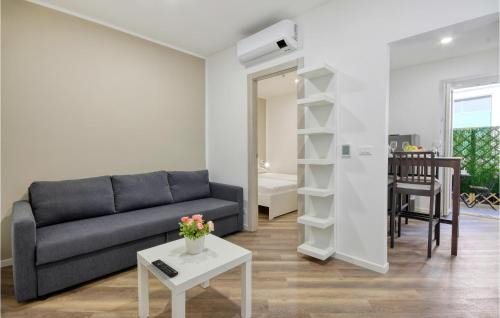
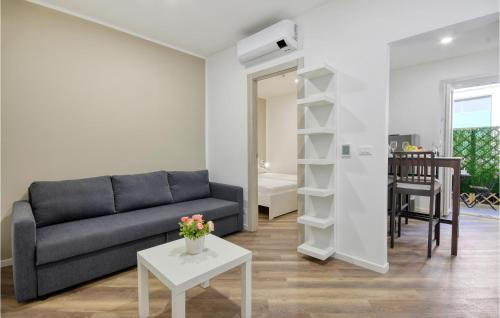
- remote control (164, 268)
